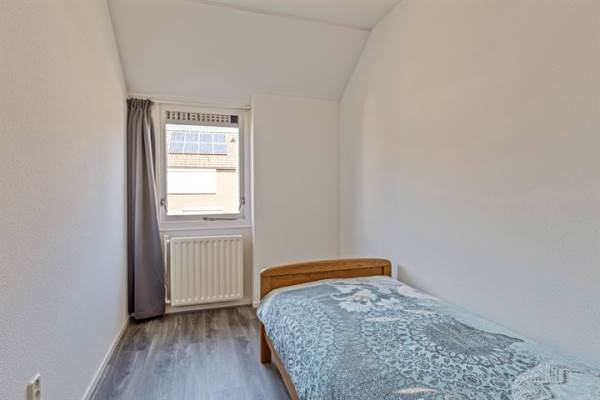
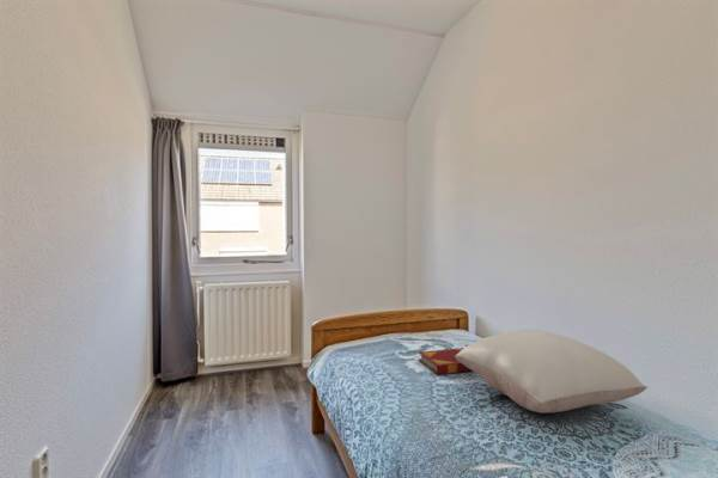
+ hardback book (455, 360)
+ pillow (541, 366)
